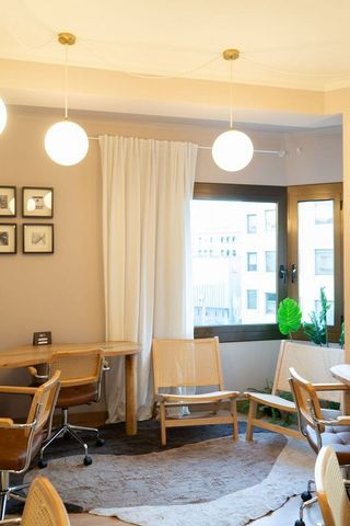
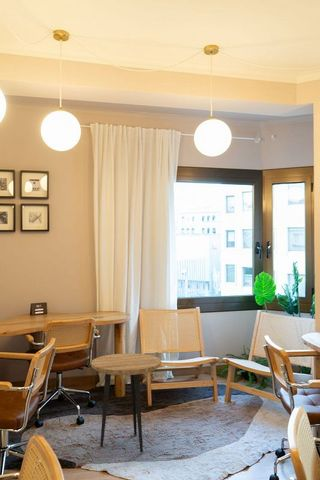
+ side table (132, 402)
